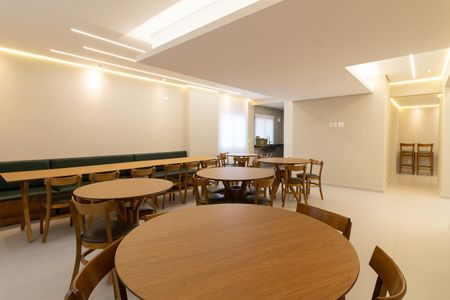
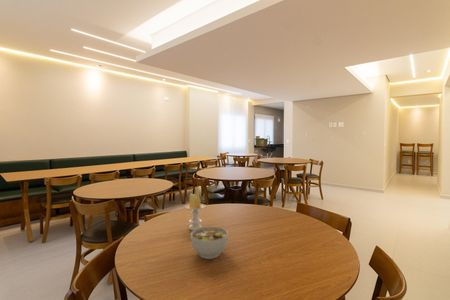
+ bowl (209, 243)
+ candle (195, 207)
